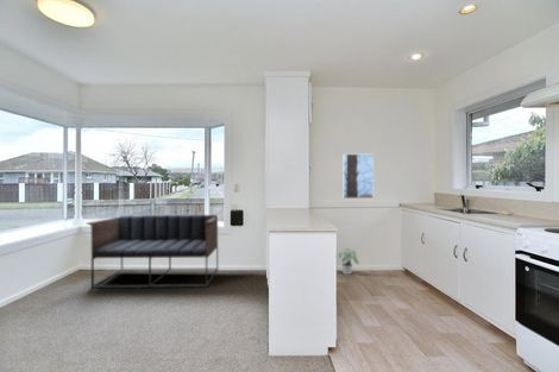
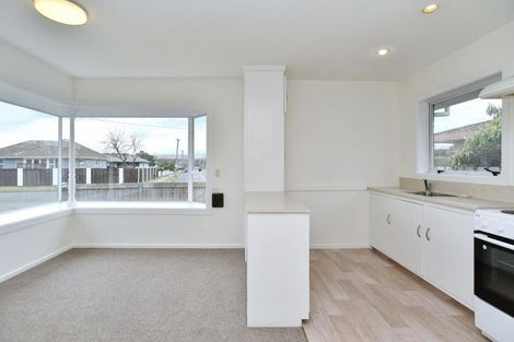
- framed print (358, 176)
- sofa (159, 247)
- potted plant (347, 261)
